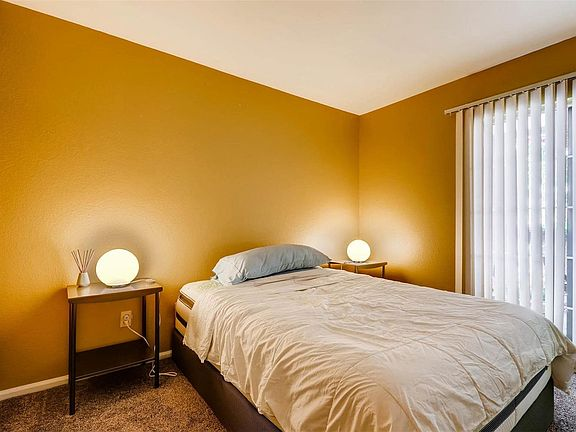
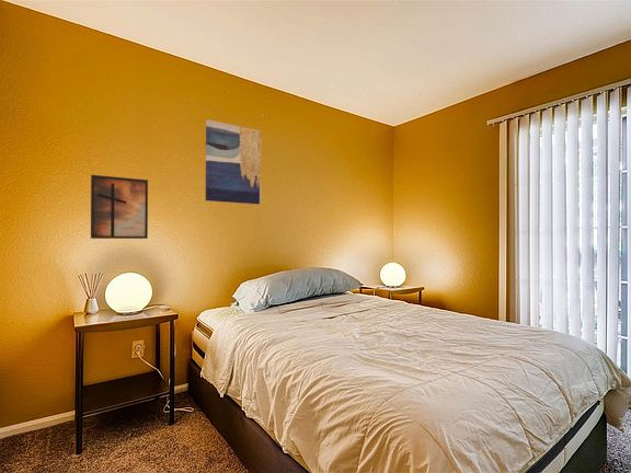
+ wall art (234, 163)
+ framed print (119, 208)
